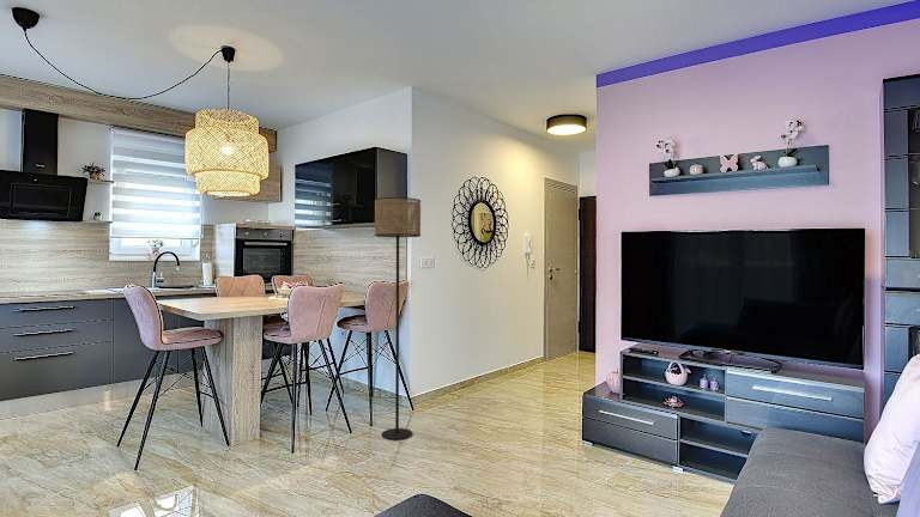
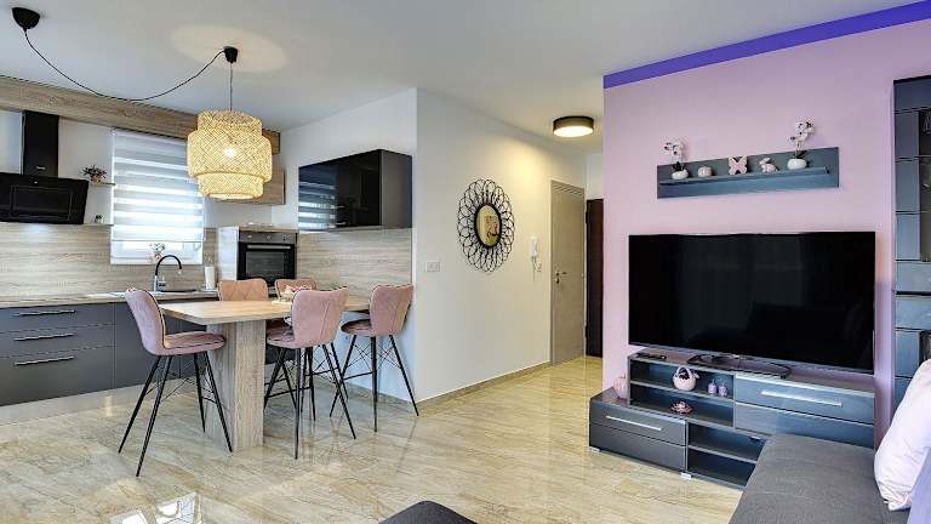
- floor lamp (397, 316)
